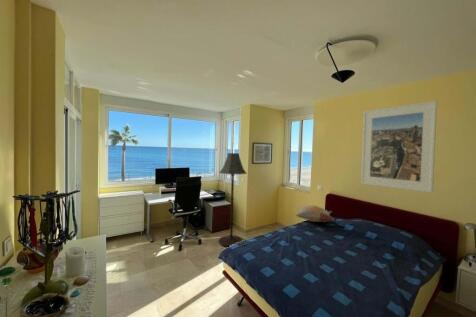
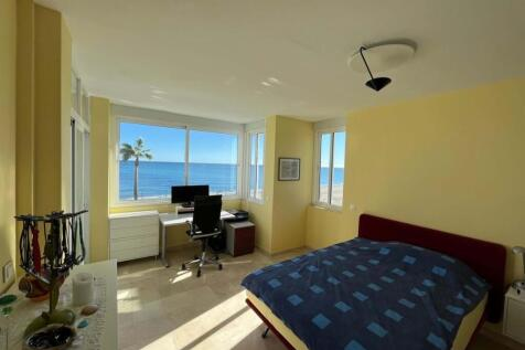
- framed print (394, 147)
- decorative pillow (314, 213)
- floor lamp (232, 197)
